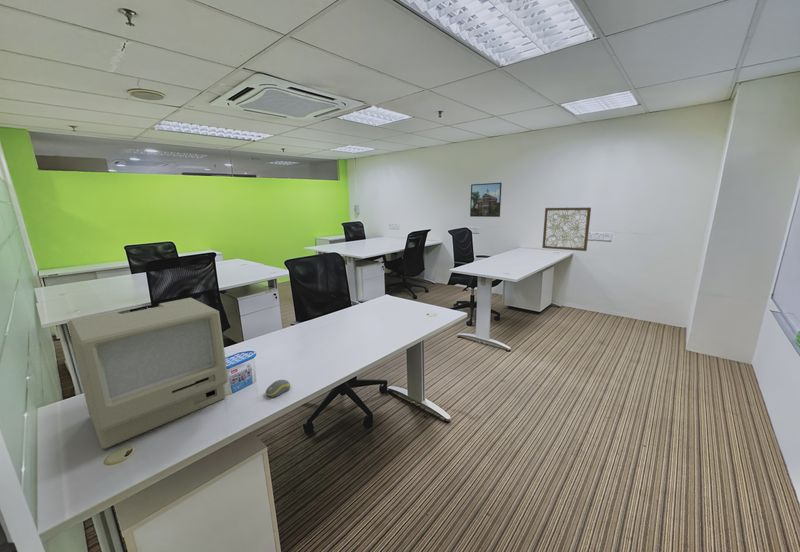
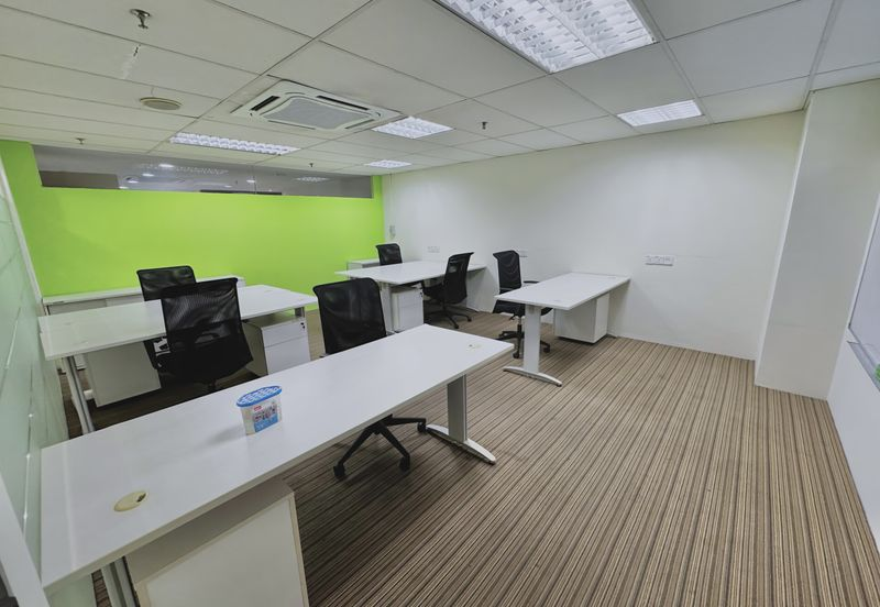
- wall art (567, 227)
- computer monitor (152, 361)
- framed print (485, 200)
- computer mouse (278, 386)
